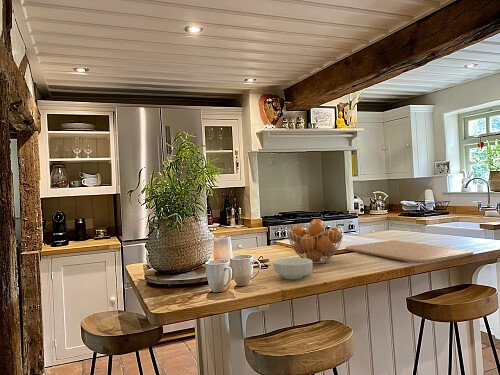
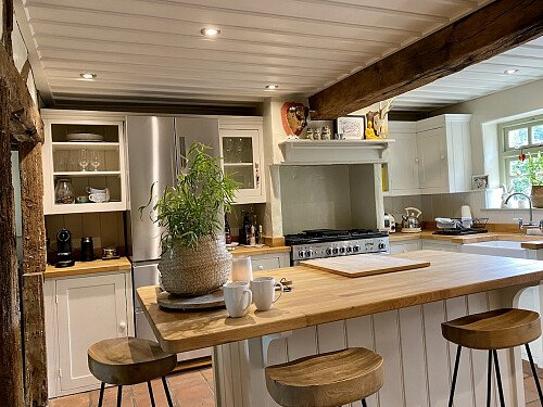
- fruit basket (315, 240)
- chopping board (404, 250)
- cereal bowl (293, 269)
